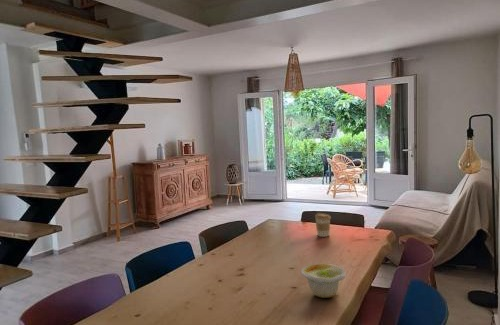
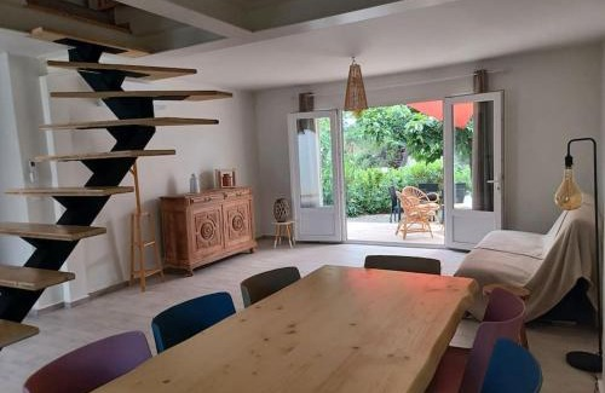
- bowl (323, 282)
- coffee cup (323, 224)
